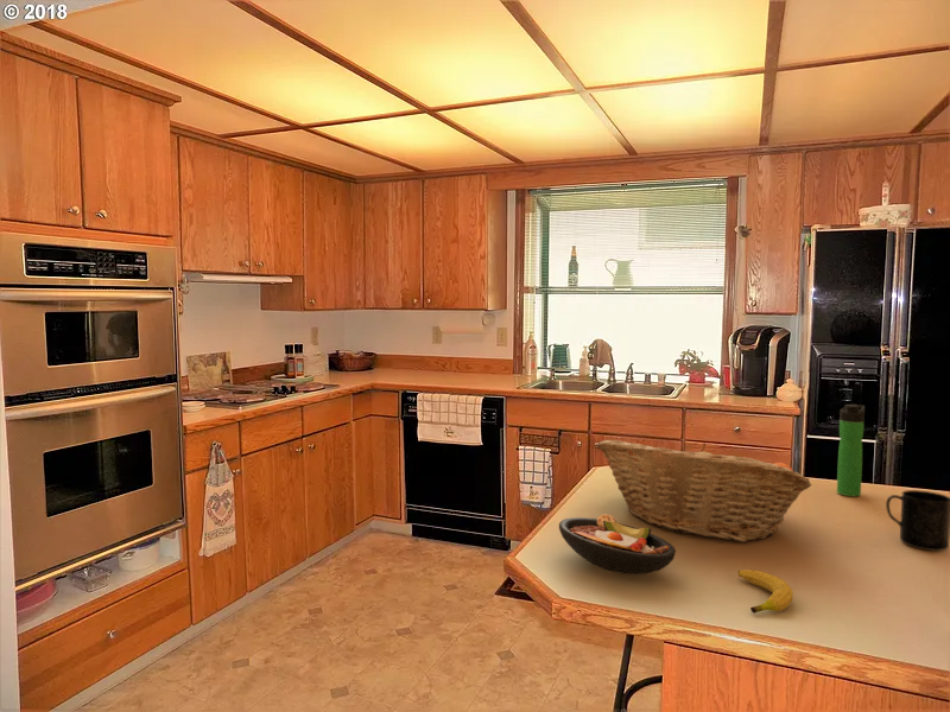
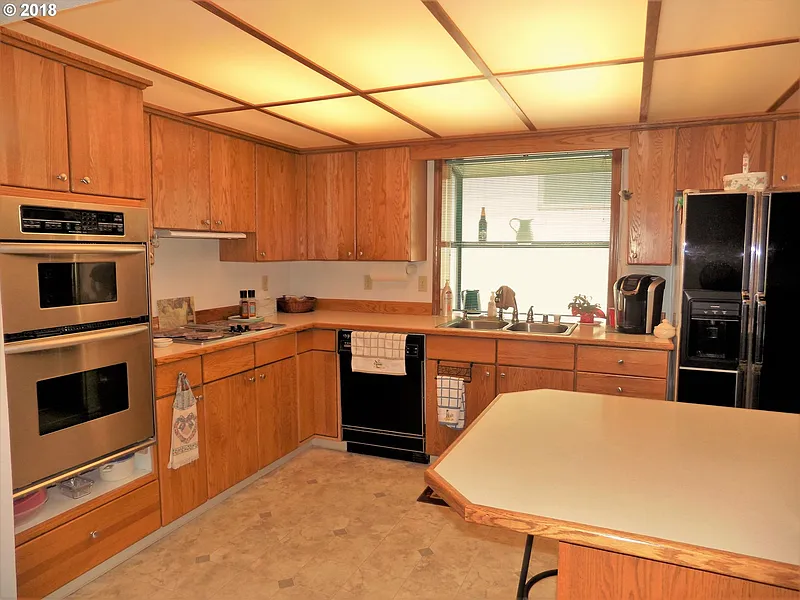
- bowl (614, 547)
- mug (917, 519)
- fruit (760, 586)
- bottle (851, 449)
- fruit basket (696, 478)
